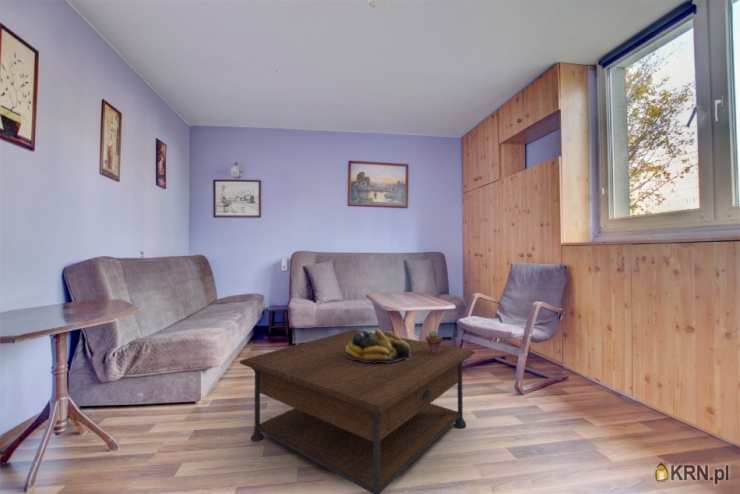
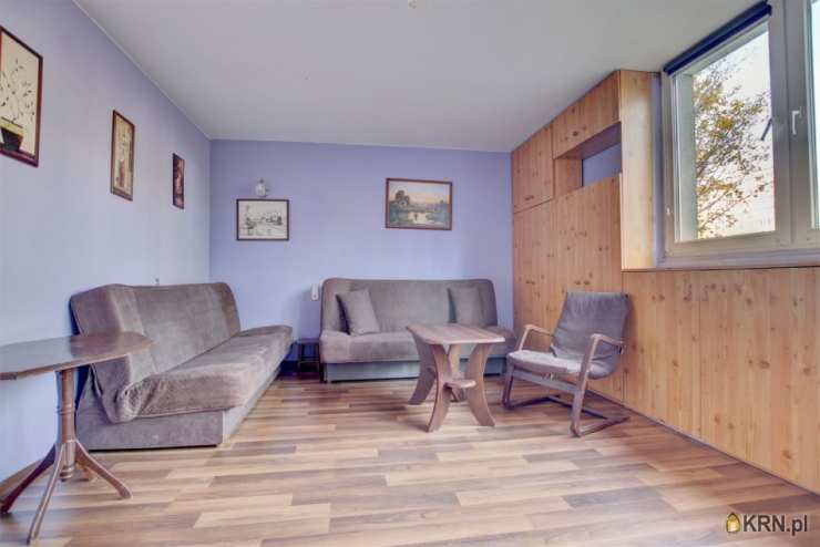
- potted succulent (433, 340)
- fruit bowl (377, 341)
- coffee table (362, 392)
